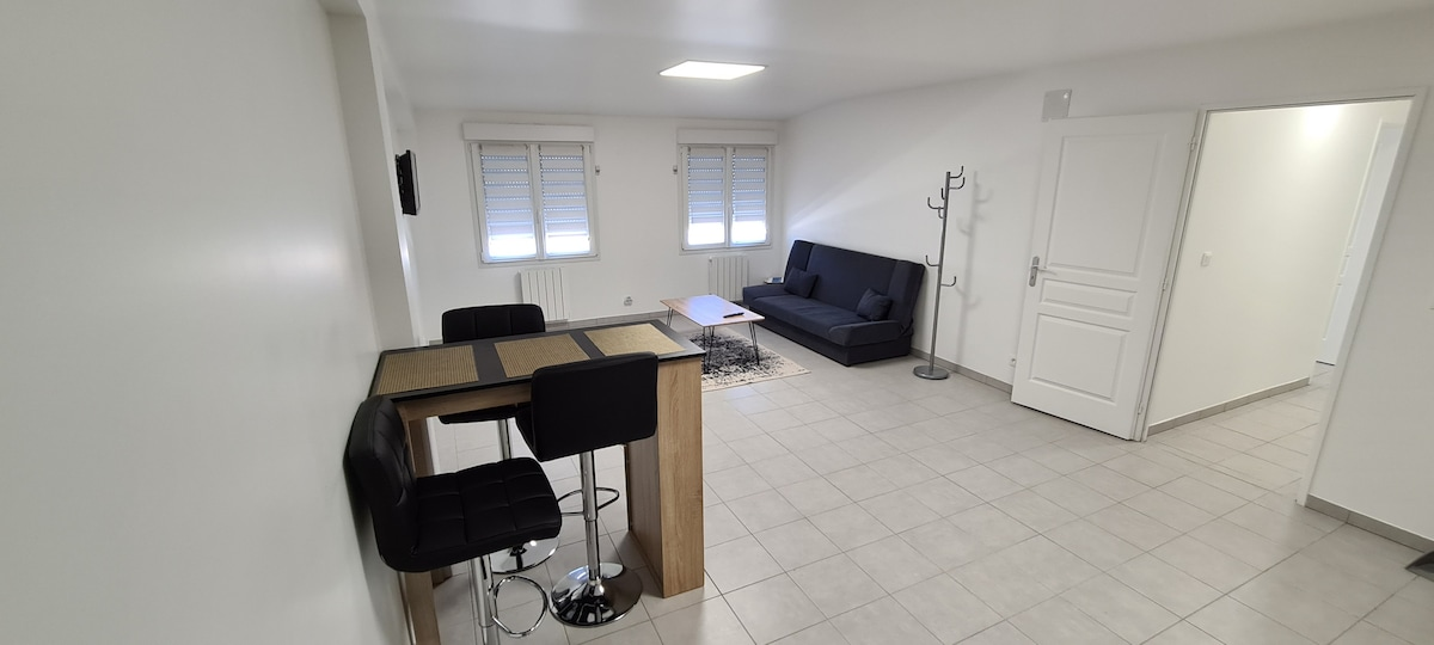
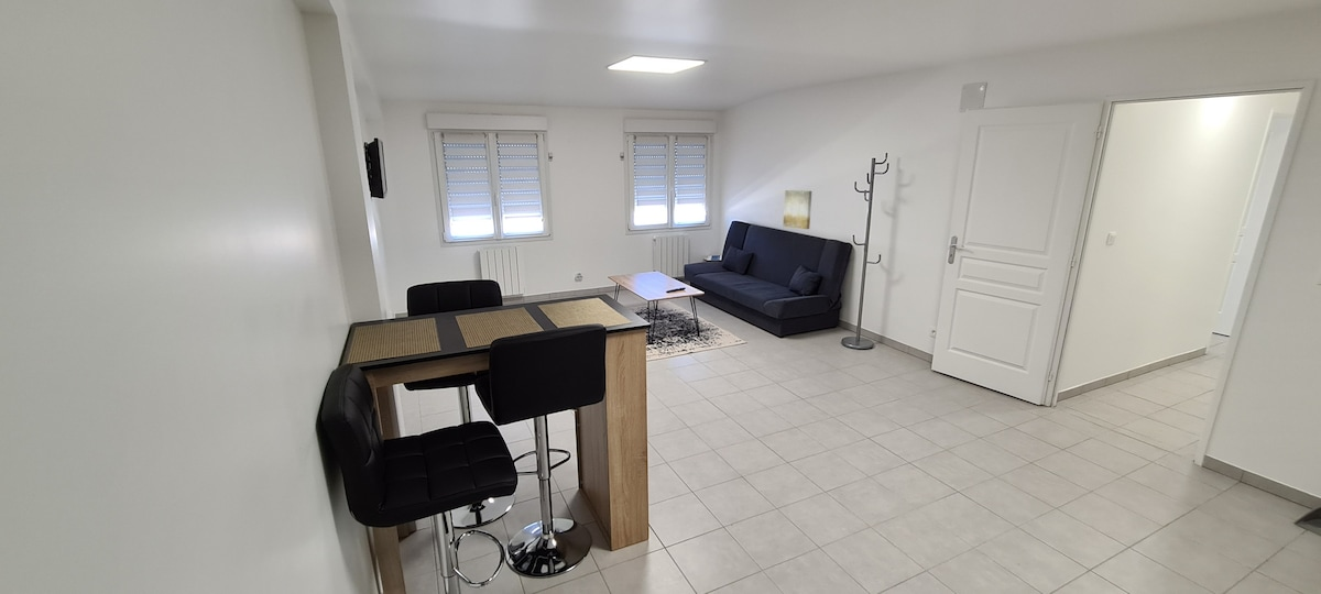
+ wall art (797, 209)
